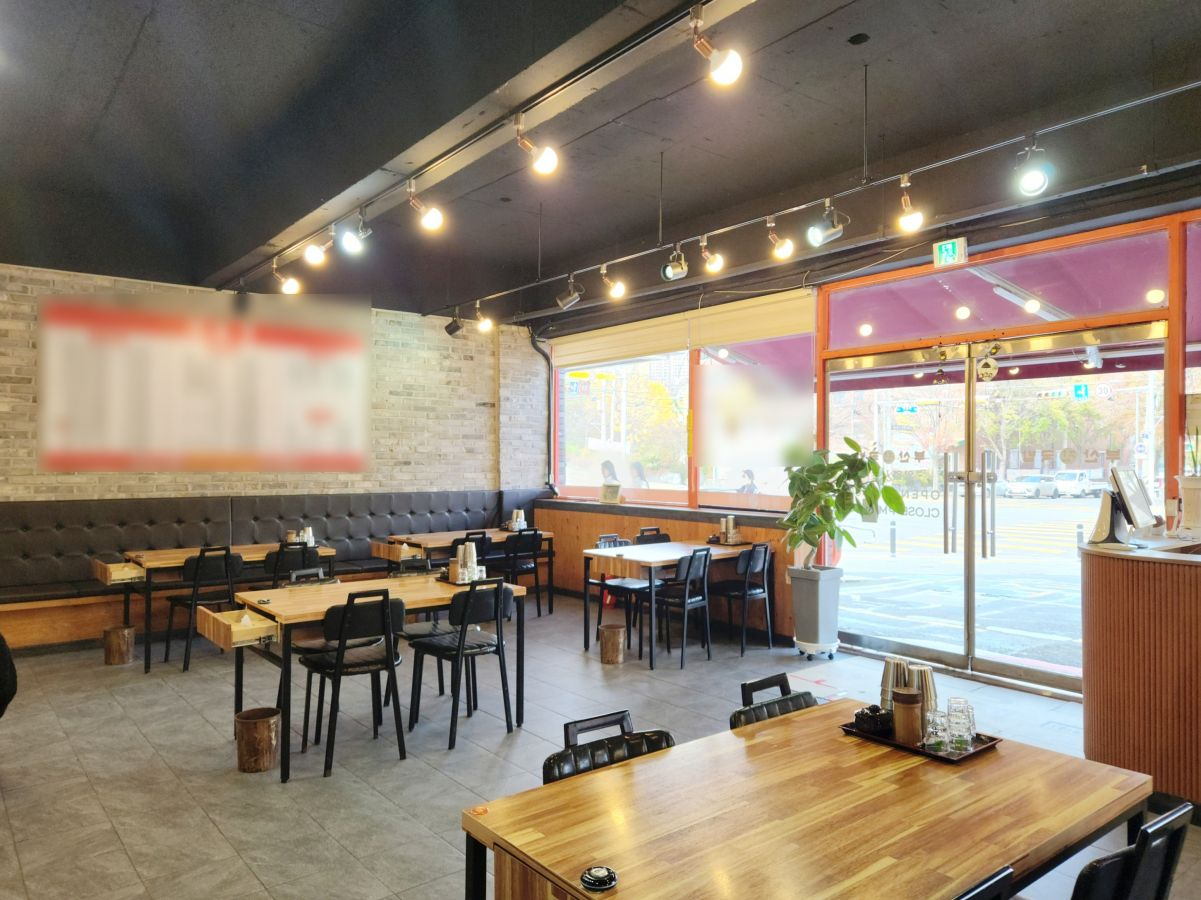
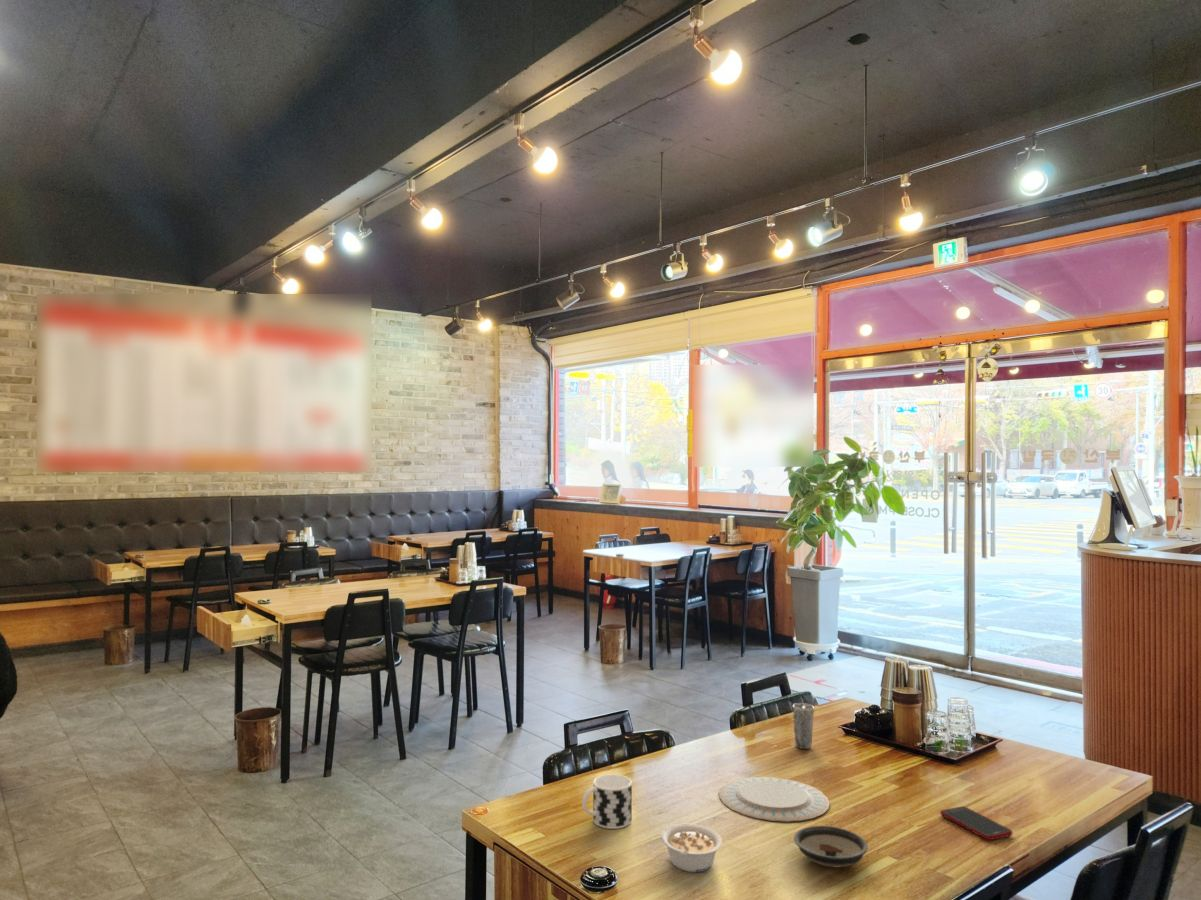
+ saucer (830, 849)
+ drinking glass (803, 726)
+ cell phone (975, 822)
+ cup (606, 802)
+ legume (692, 848)
+ chinaware (773, 795)
